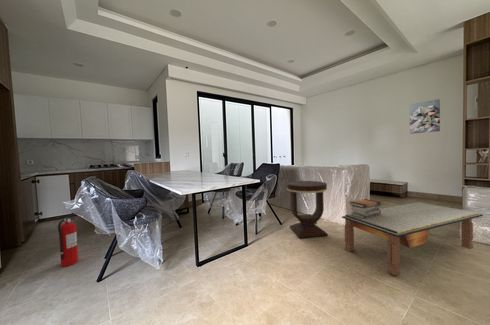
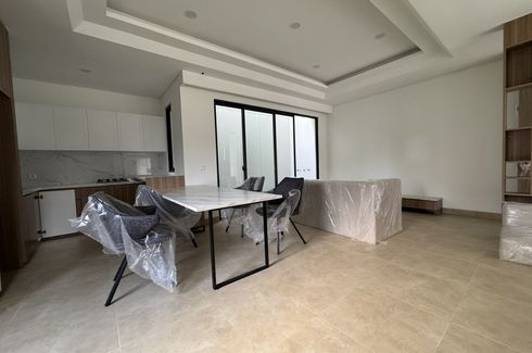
- coffee table (409, 230)
- wall art (424, 117)
- book stack (365, 208)
- side table (306, 214)
- fire extinguisher (67, 239)
